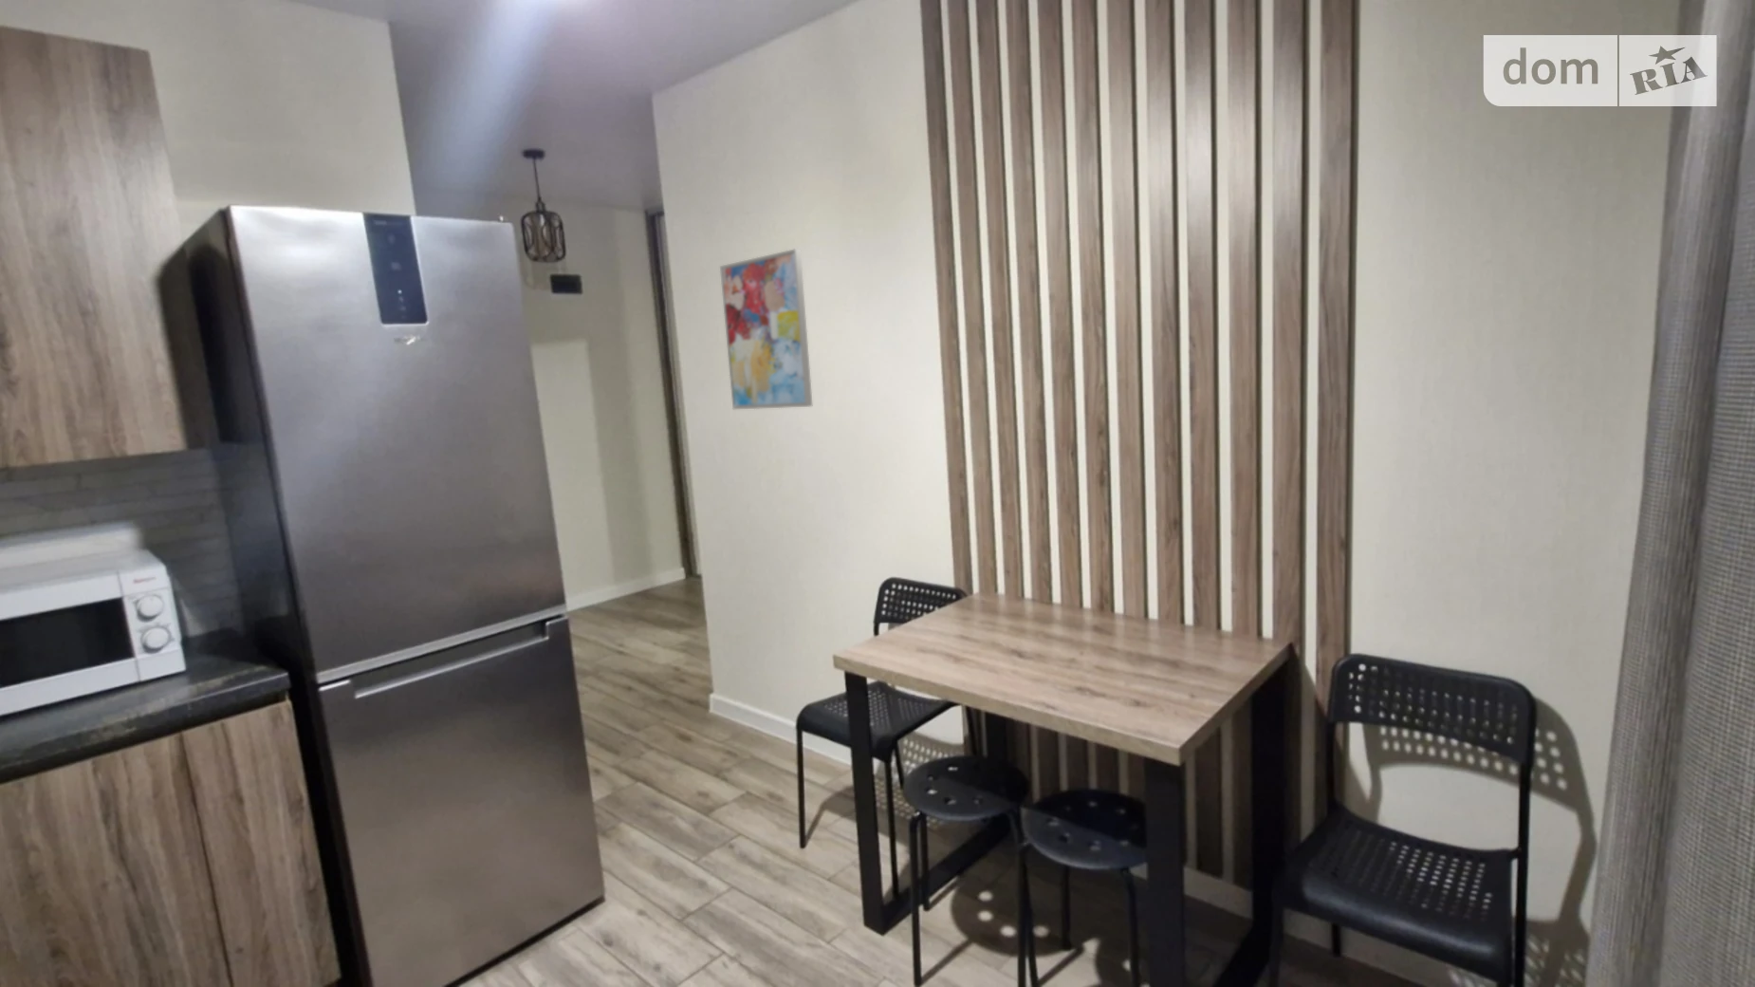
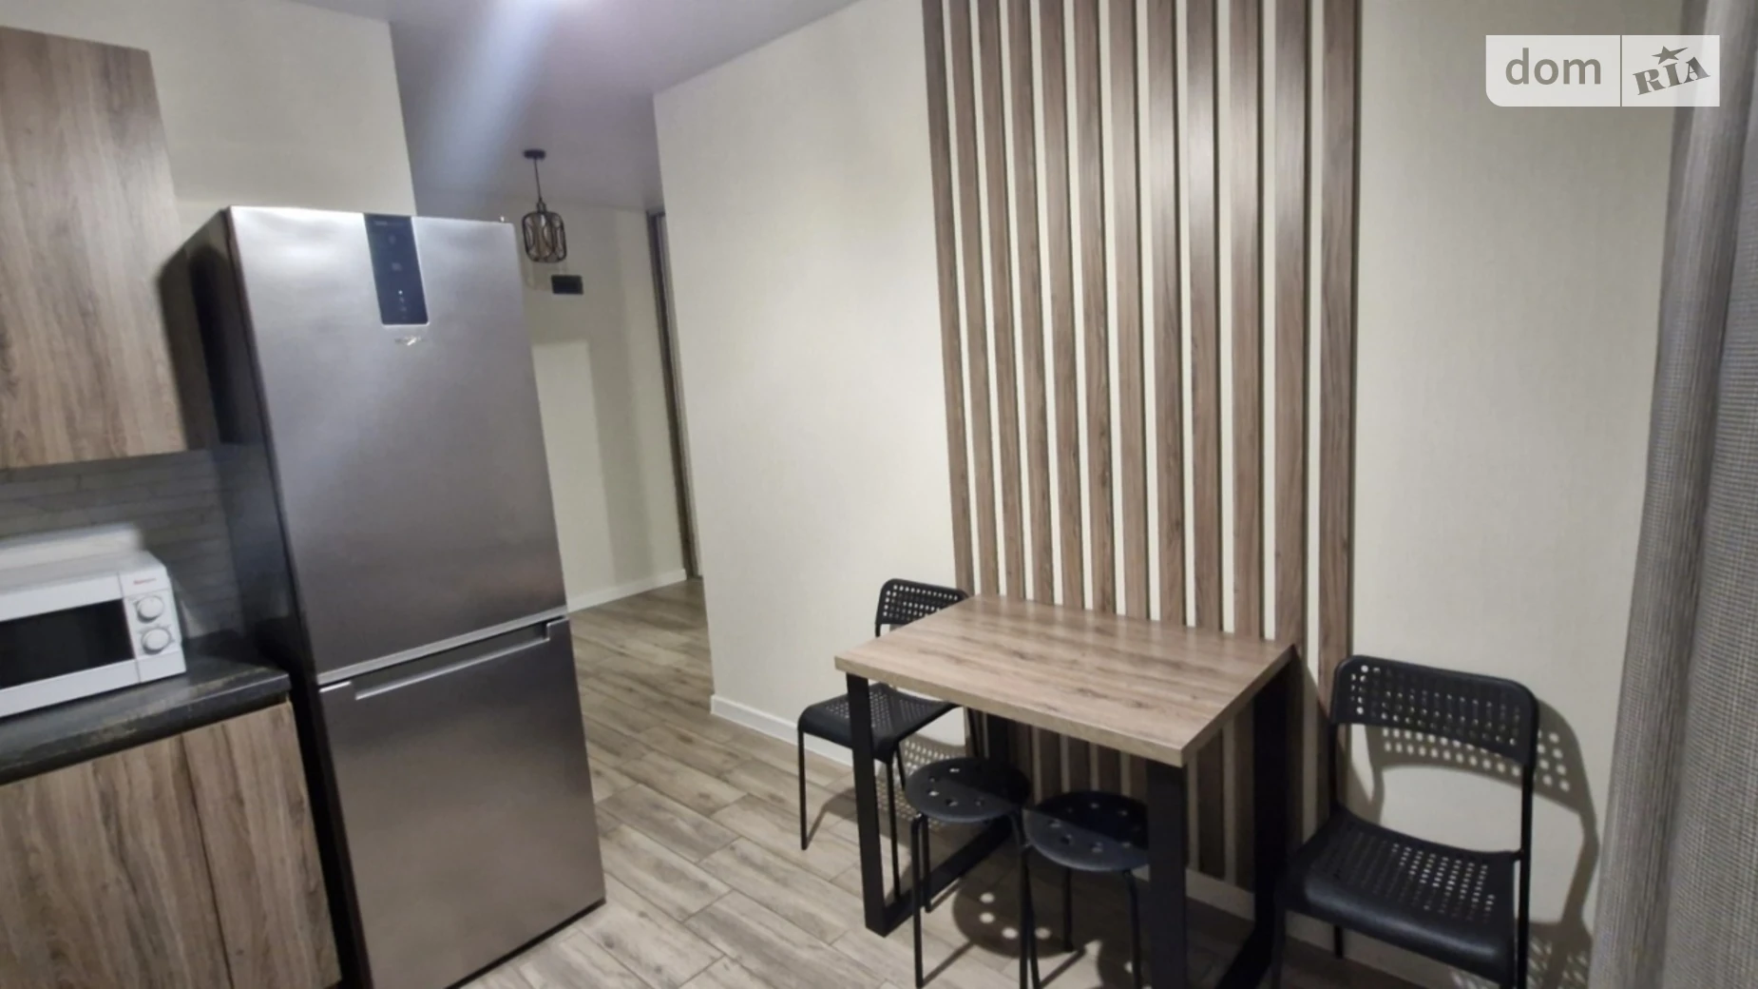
- wall art (764, 333)
